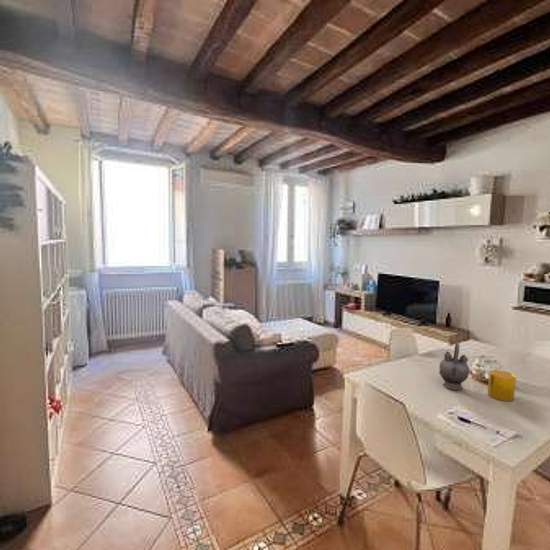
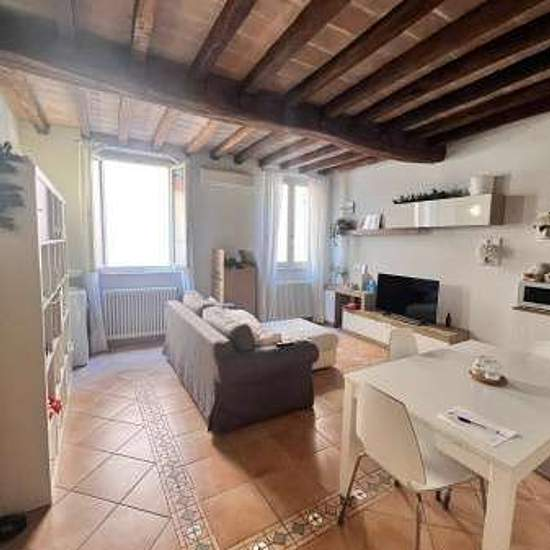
- teapot (454, 365)
- cup (501, 385)
